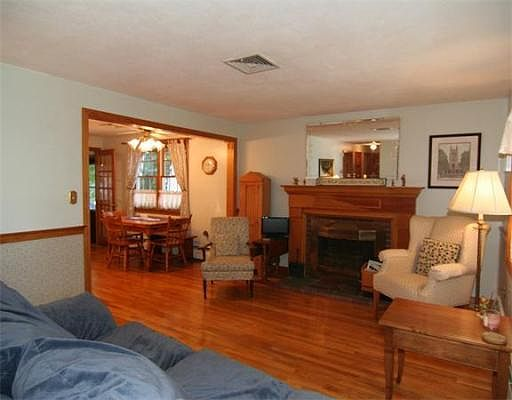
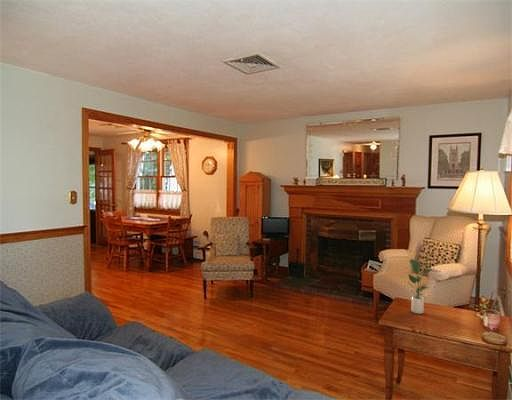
+ potted plant (418, 287)
